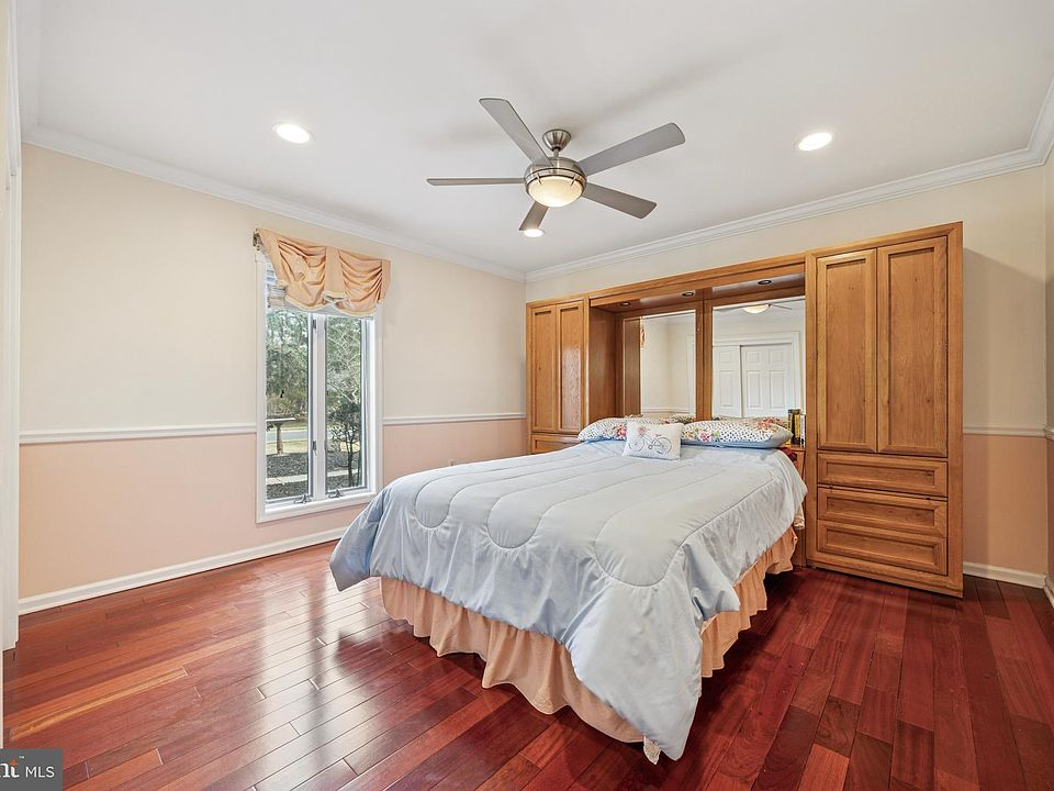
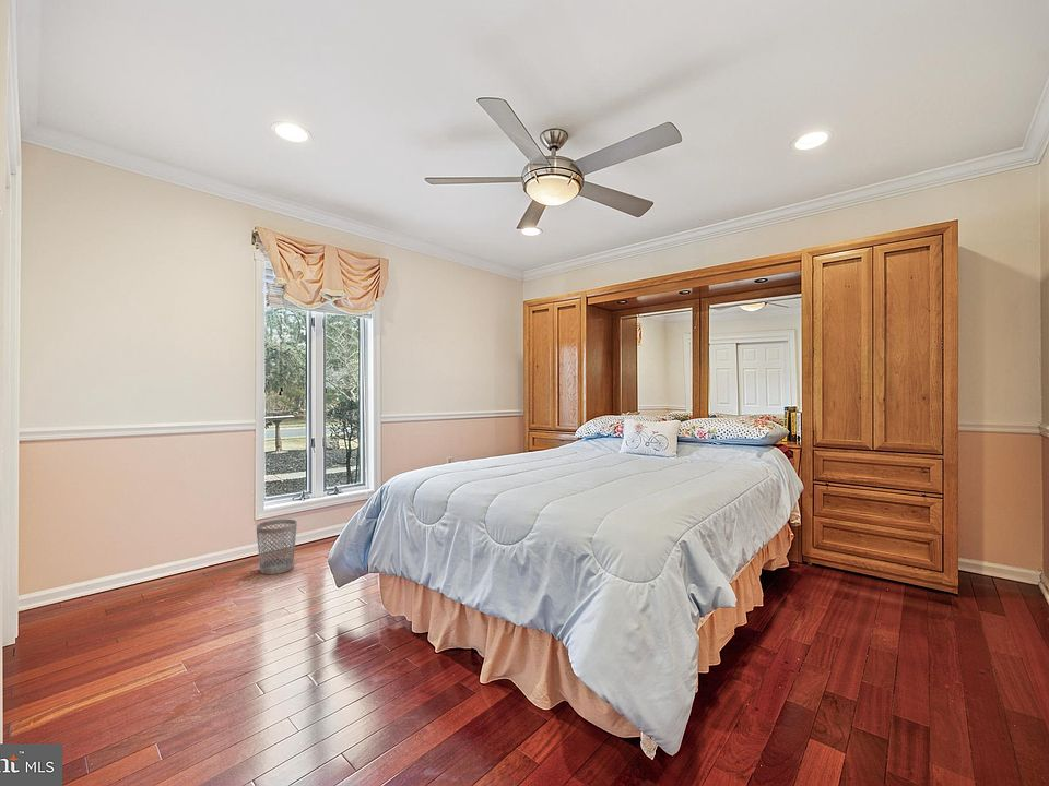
+ wastebasket (276, 547)
